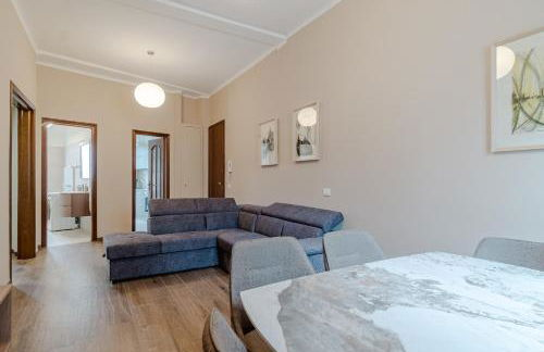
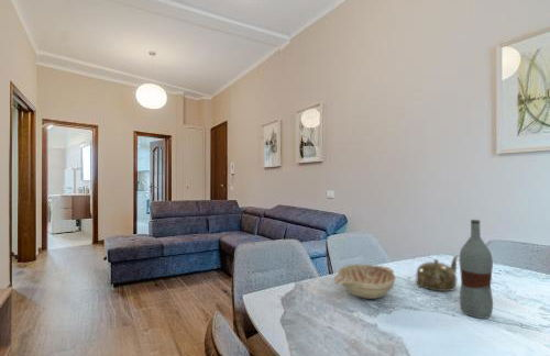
+ teapot (438, 271)
+ bottle (475, 266)
+ decorative bowl (365, 282)
